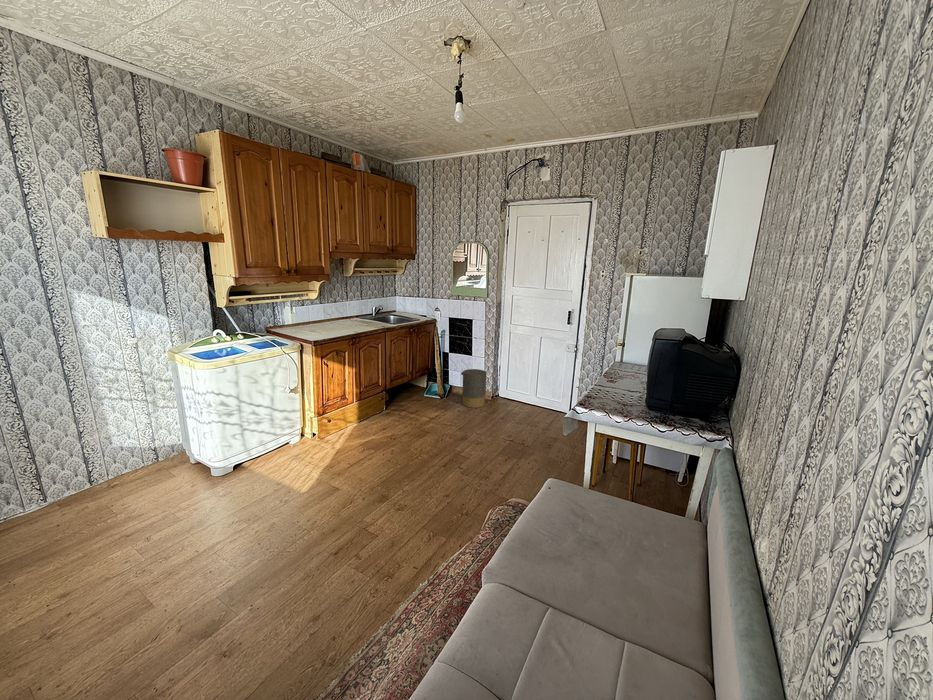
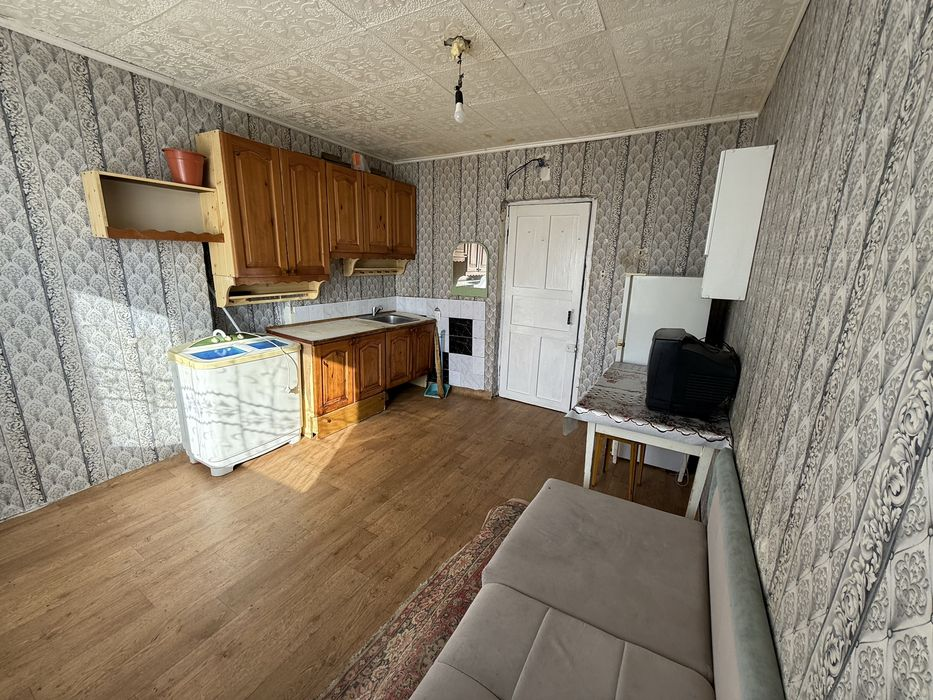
- trash can (473, 386)
